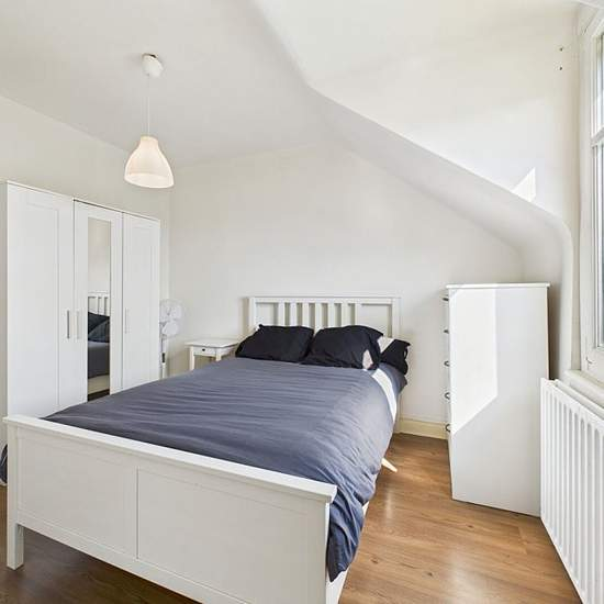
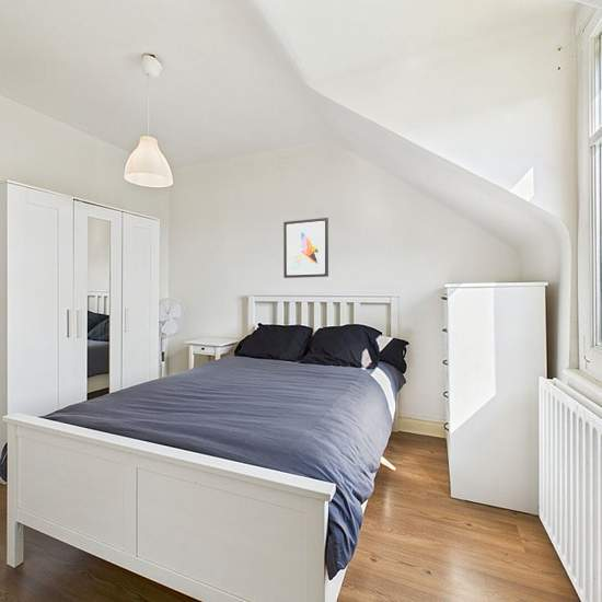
+ wall art (305, 248)
